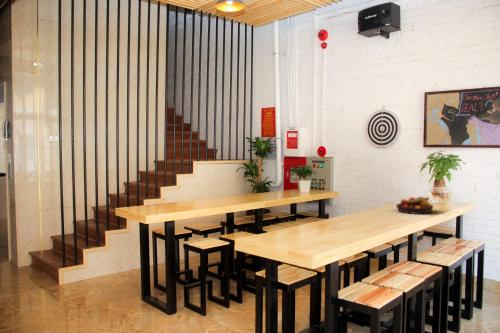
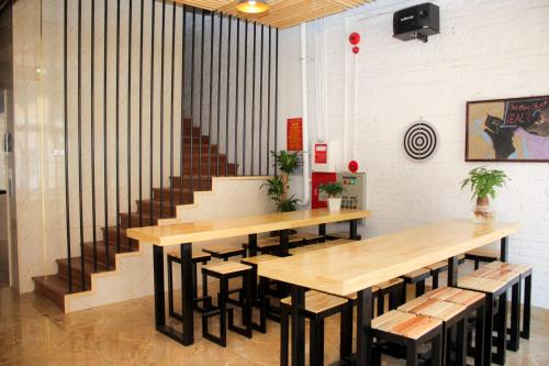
- fruit bowl (414, 203)
